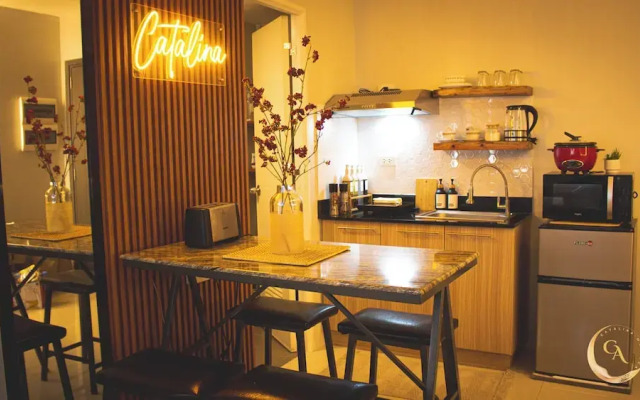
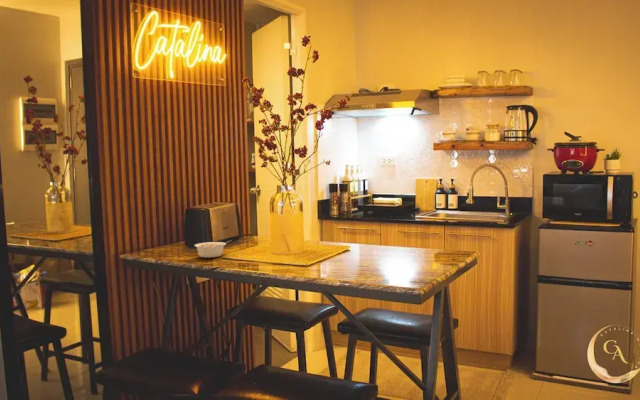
+ legume (211, 248)
